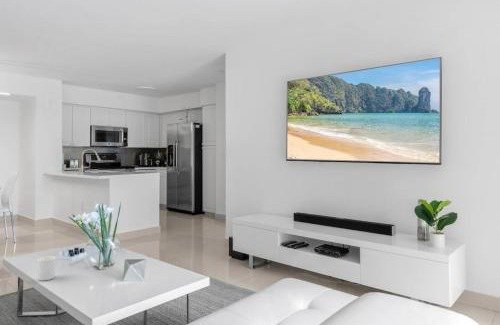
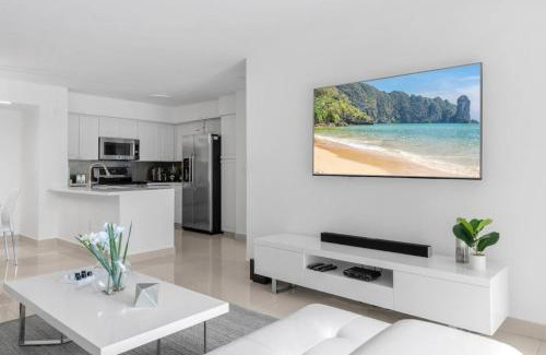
- candle holder (46, 268)
